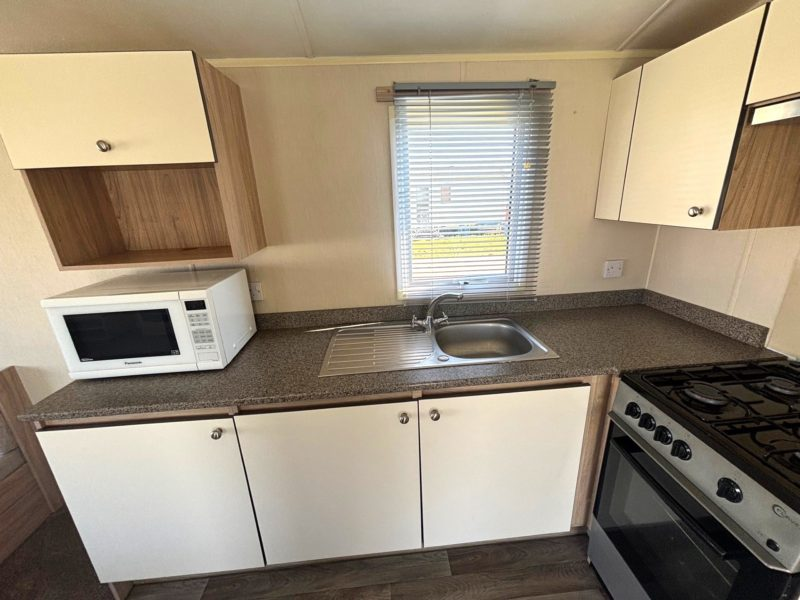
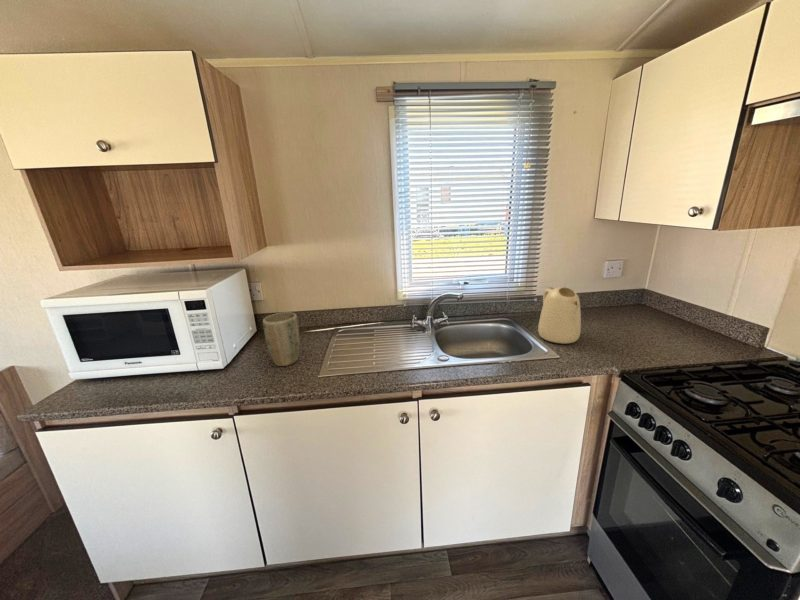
+ plant pot (283, 339)
+ kettle (558, 312)
